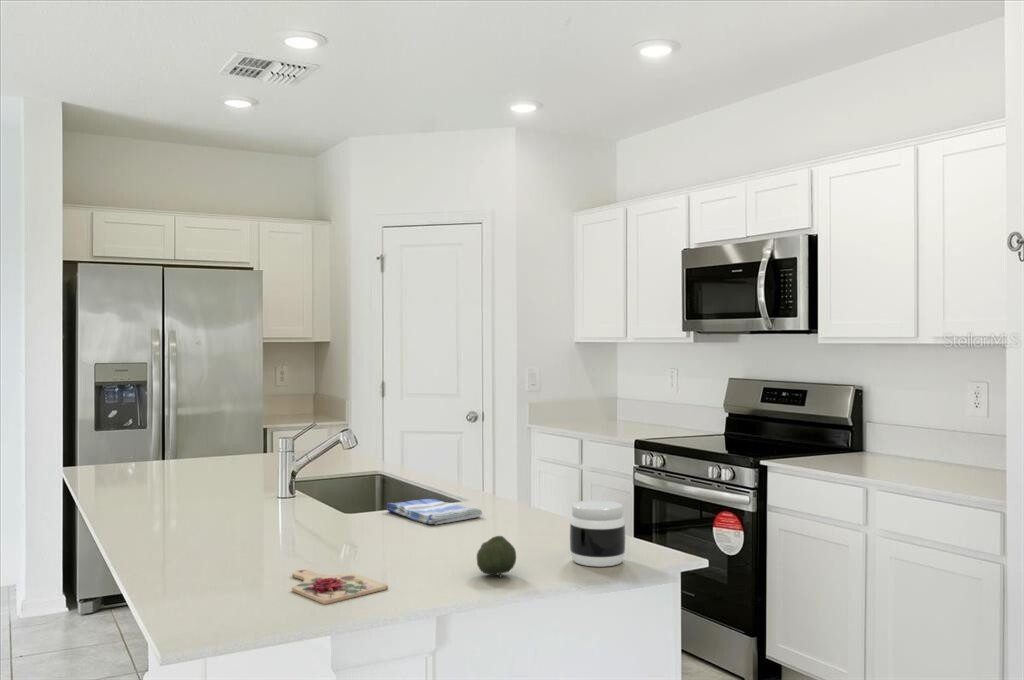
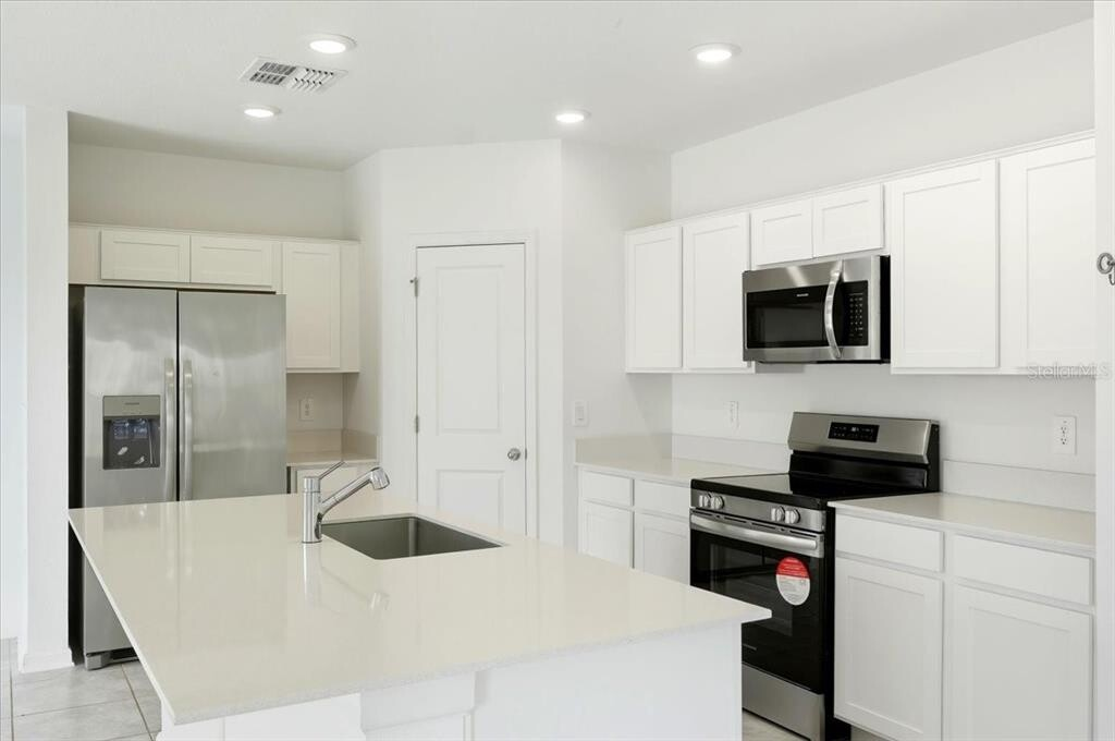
- fruit (496, 555)
- dish towel (433, 509)
- cutting board (326, 578)
- jar (597, 532)
